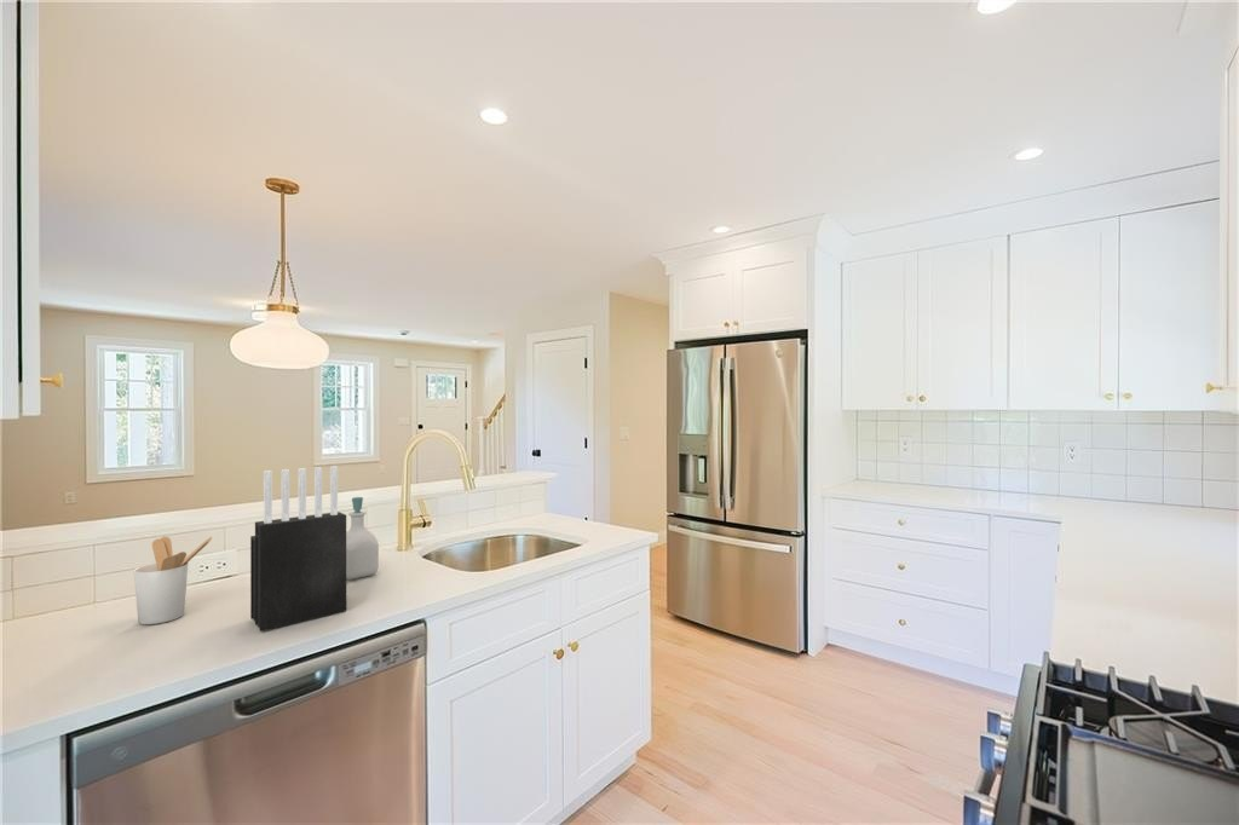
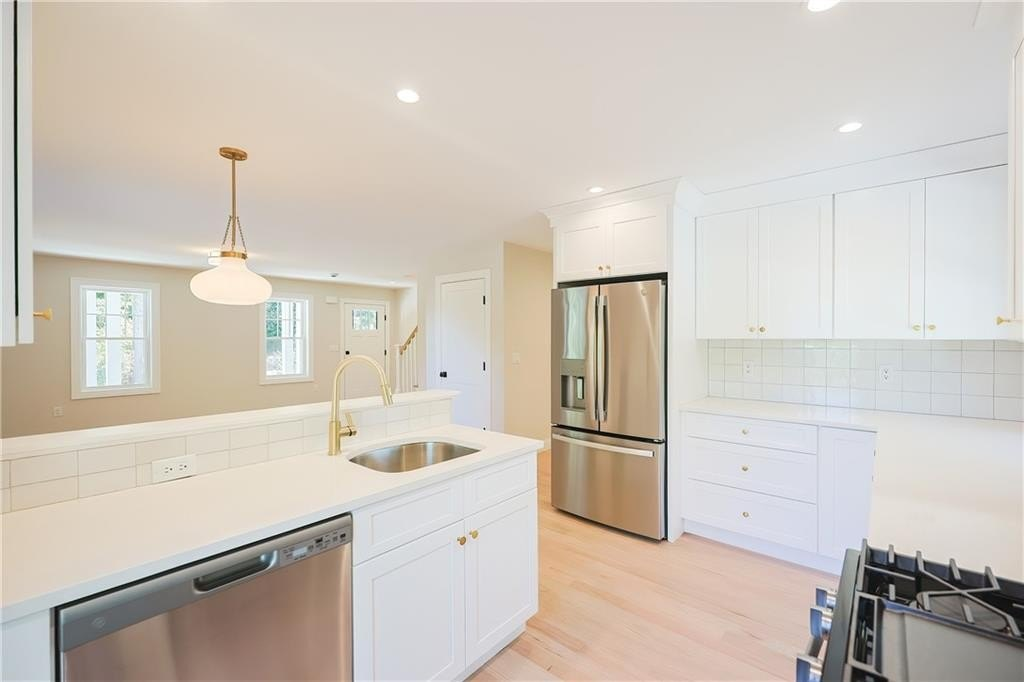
- soap bottle (357, 536)
- knife block (298, 540)
- utensil holder (175, 577)
